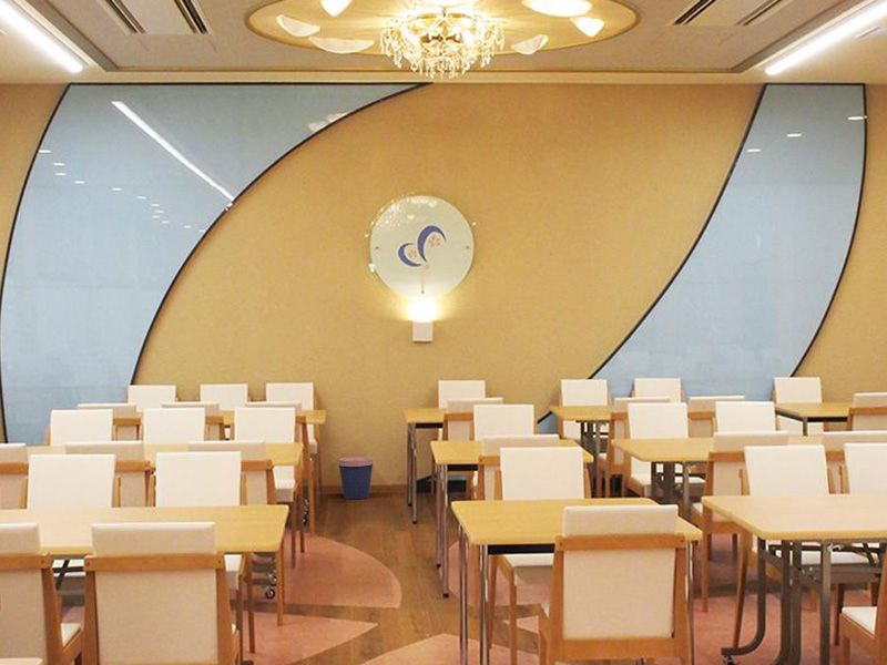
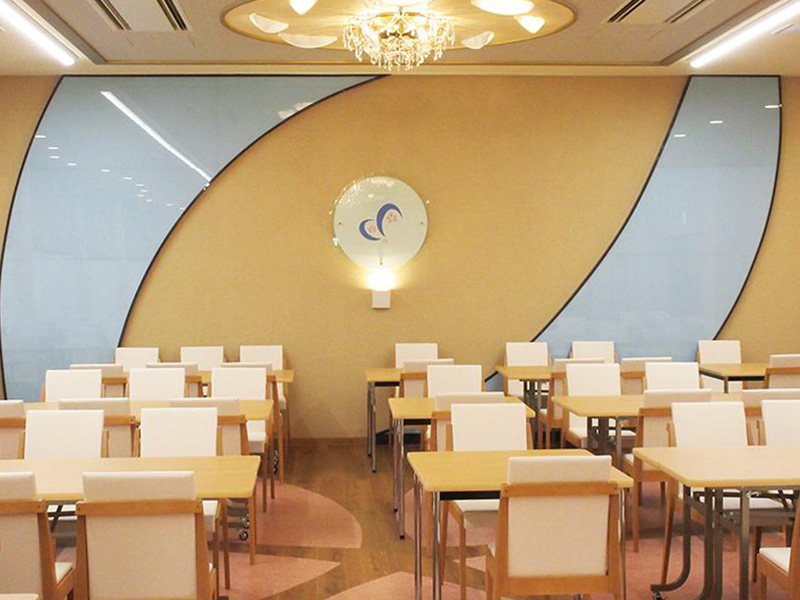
- coffee cup (356, 478)
